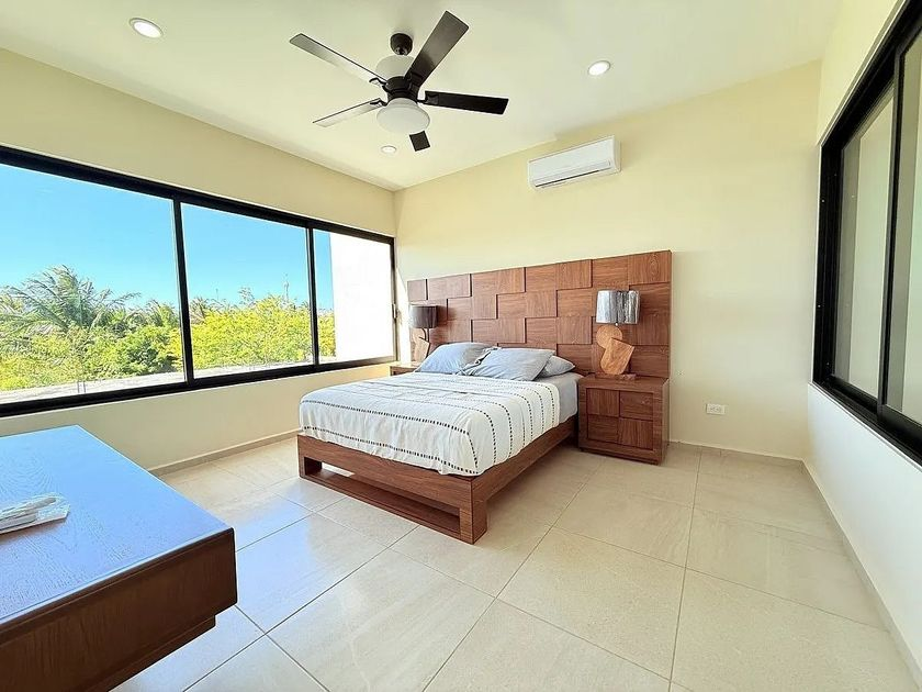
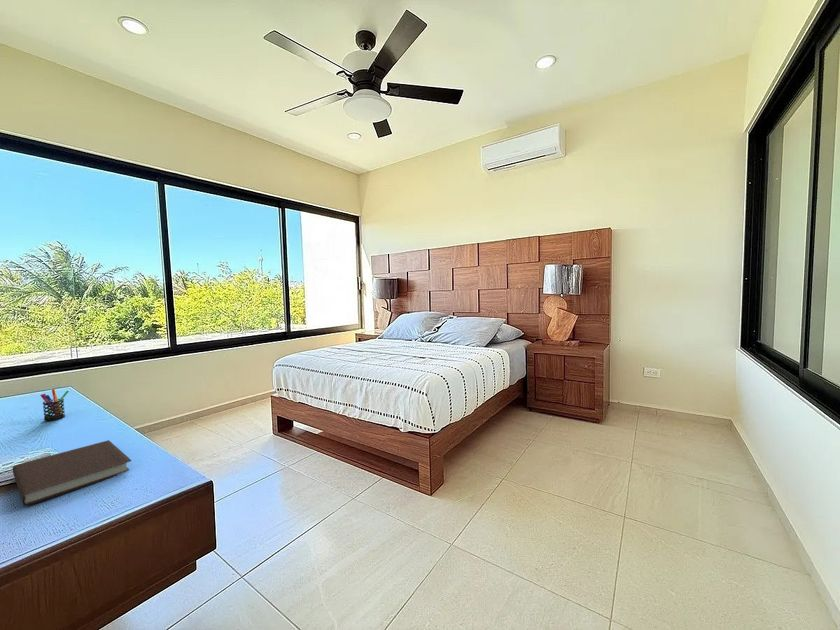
+ pen holder (56, 402)
+ notebook (72, 468)
